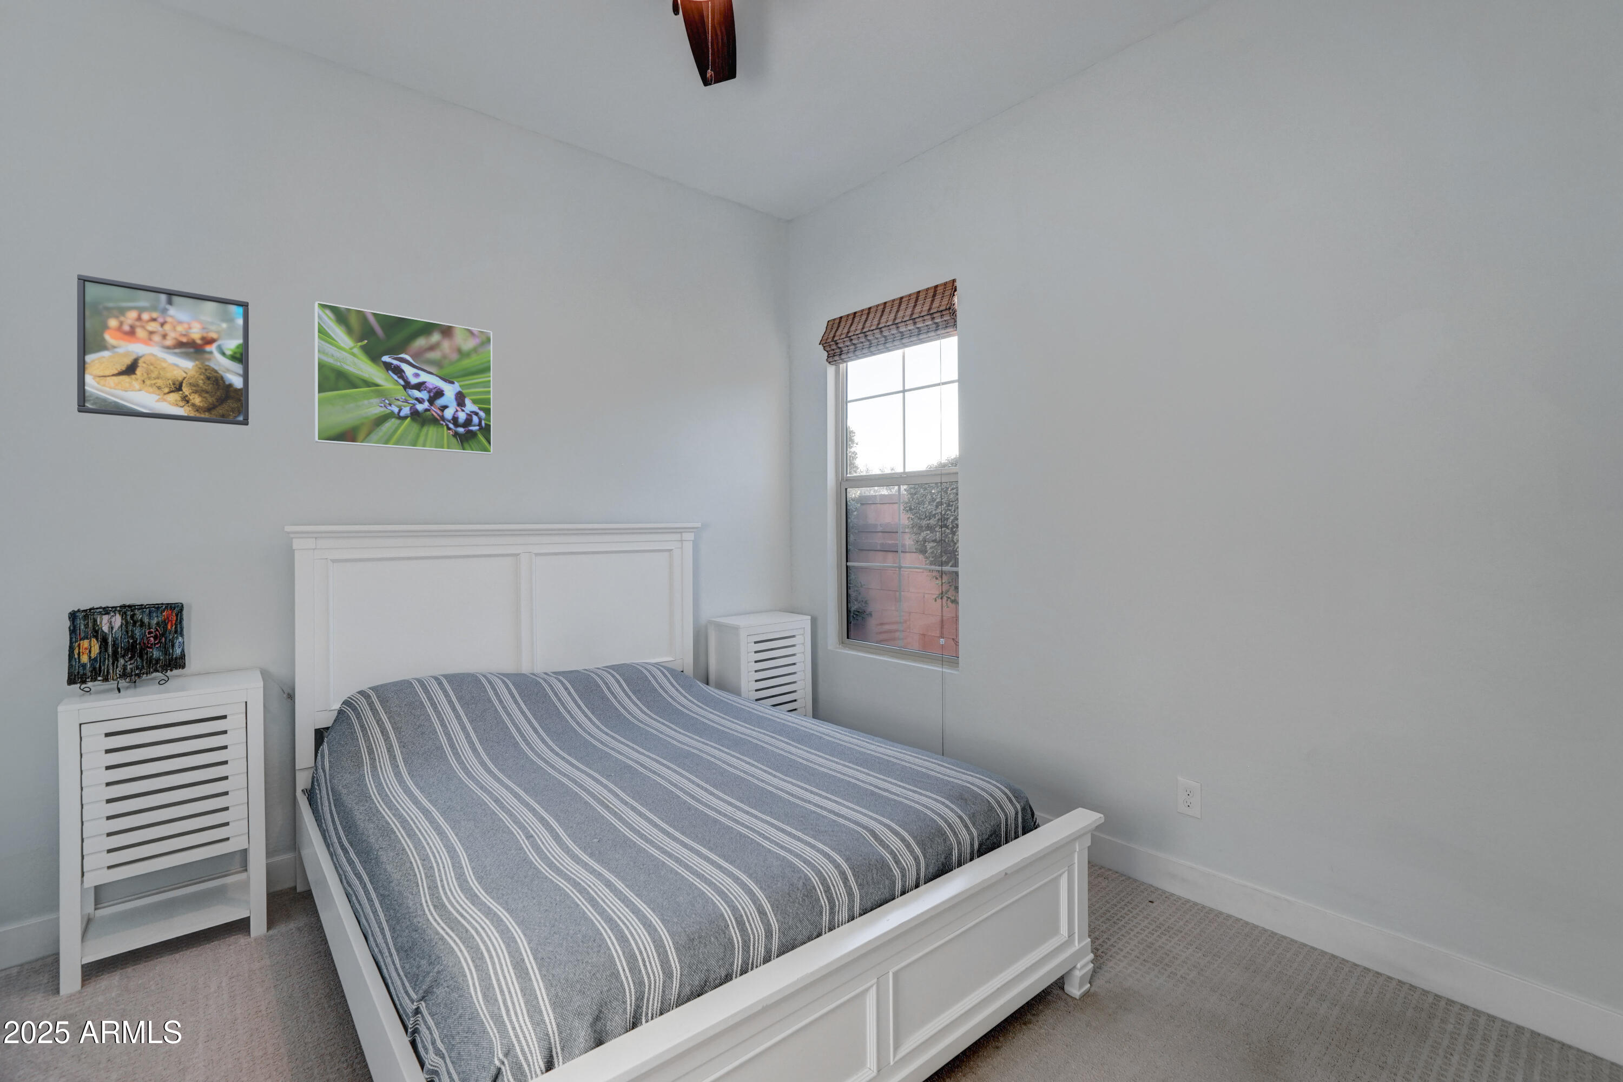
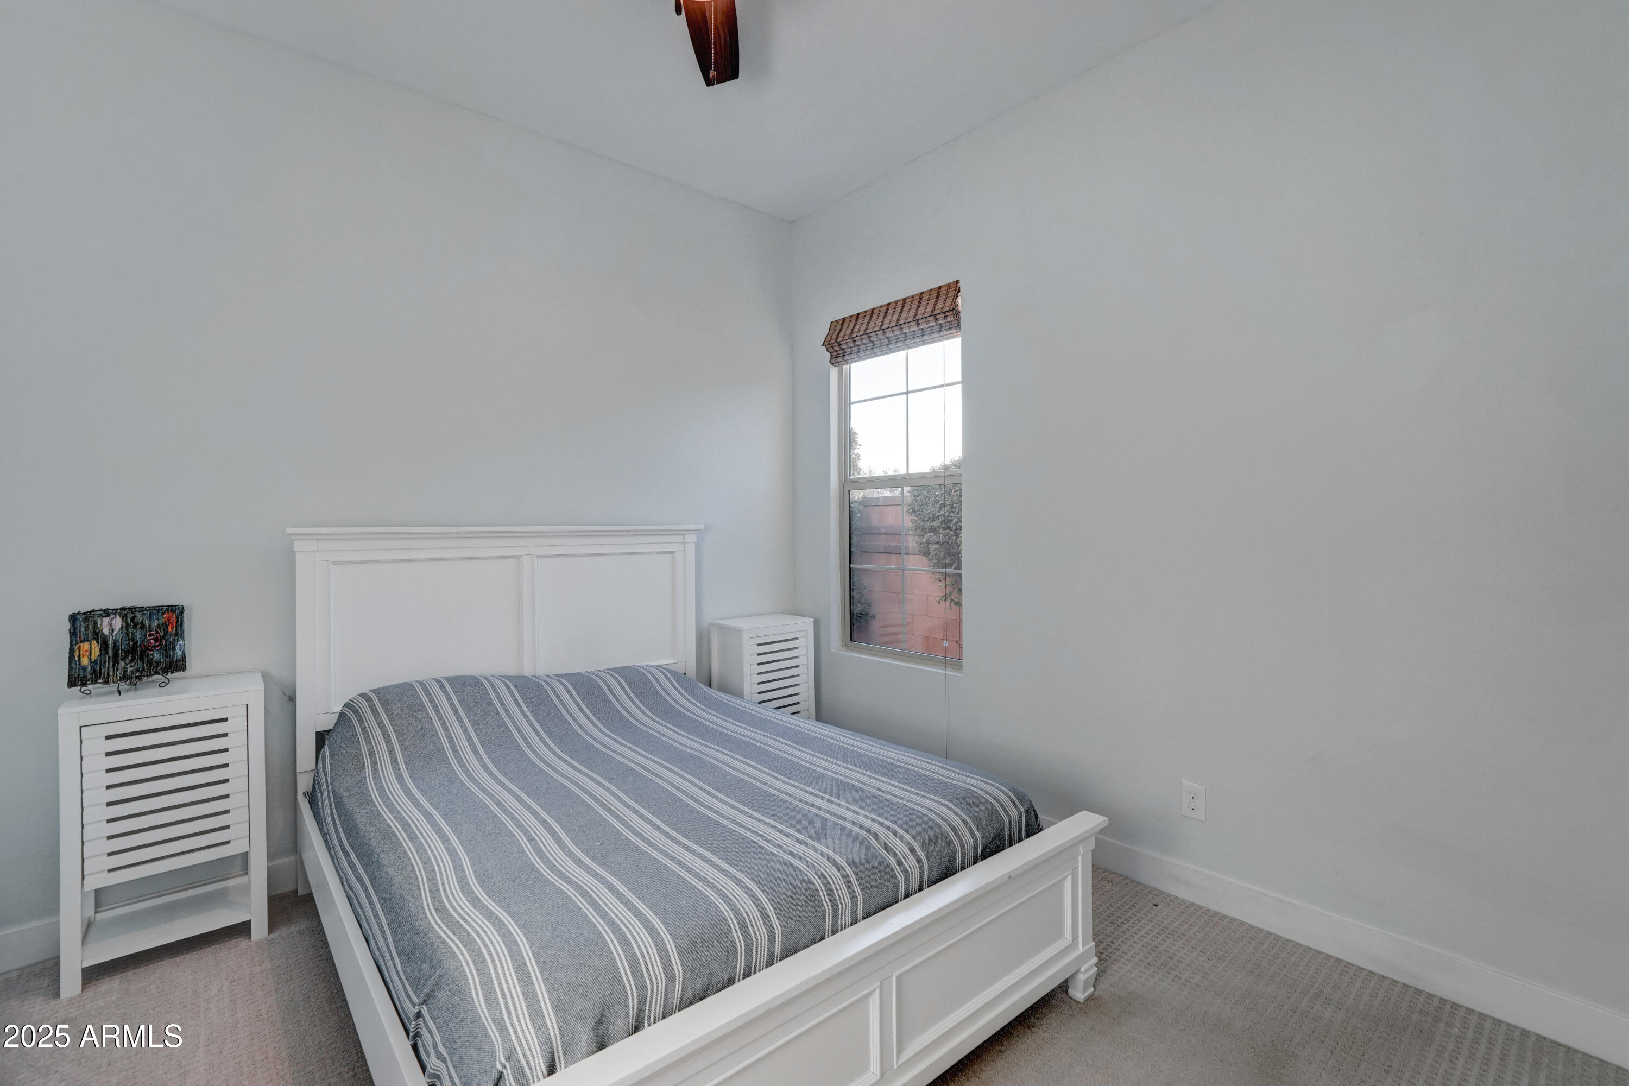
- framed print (168, 354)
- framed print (409, 383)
